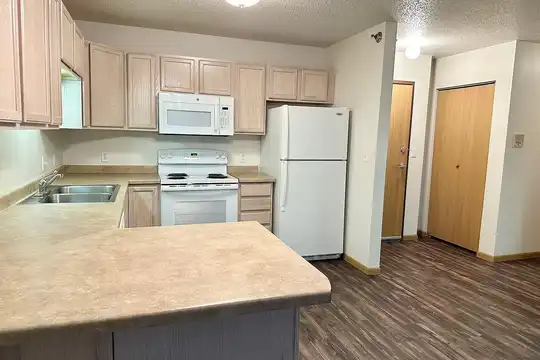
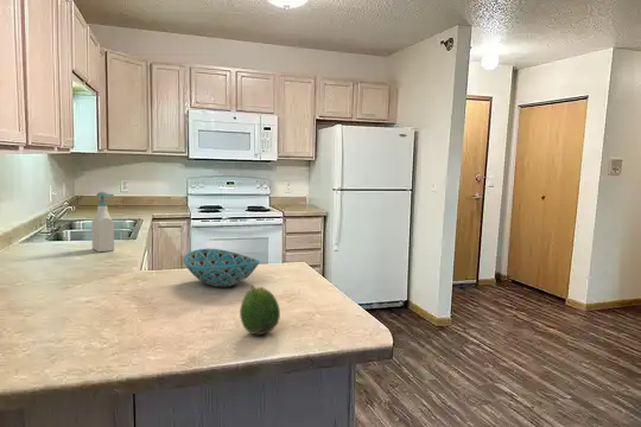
+ bowl (221, 269)
+ fruit (259, 310)
+ soap bottle (104, 221)
